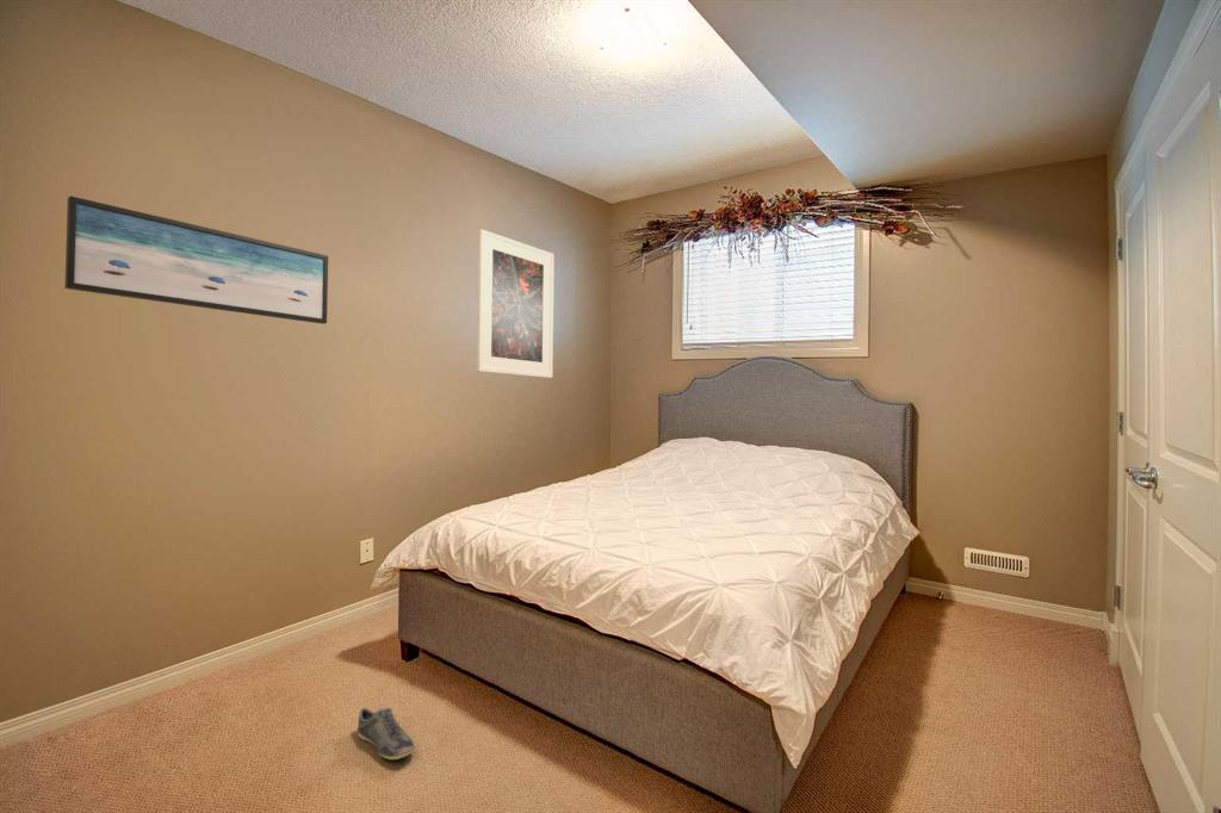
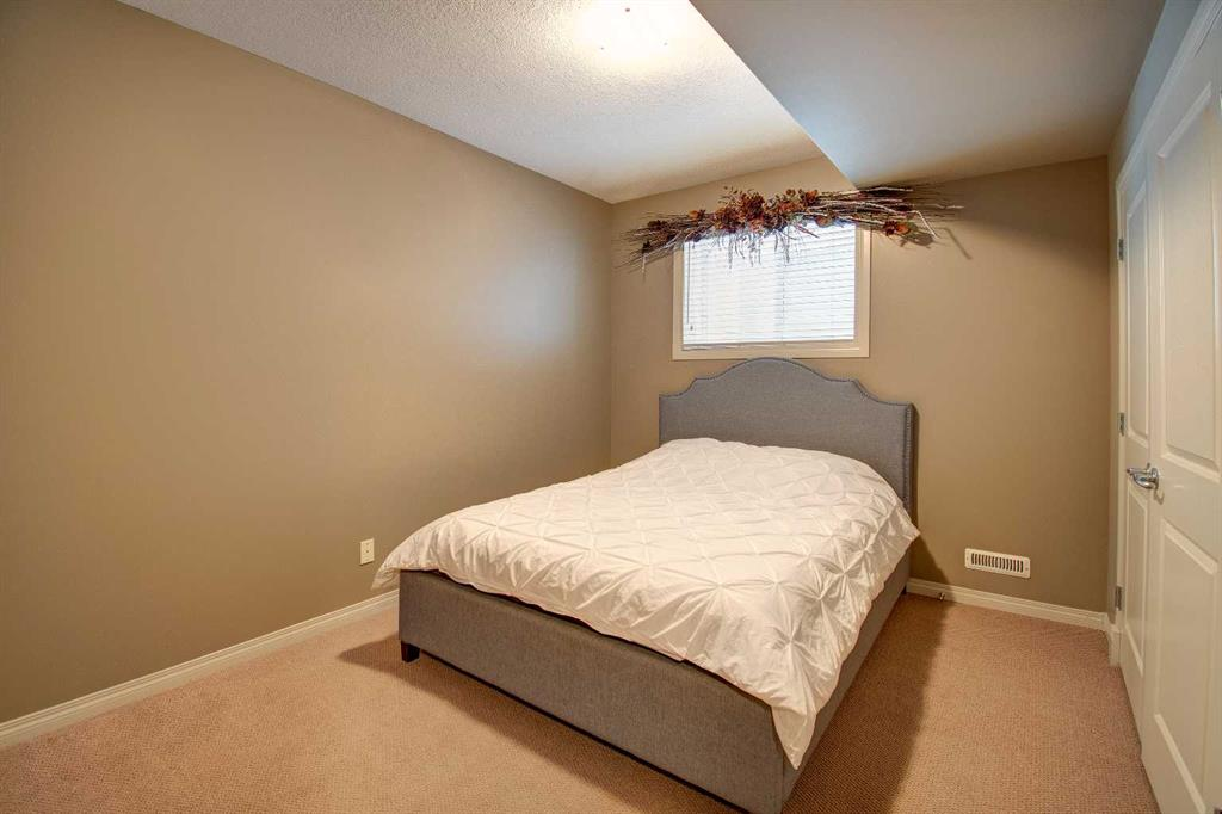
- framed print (517, 308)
- wall art (216, 269)
- shoe (386, 727)
